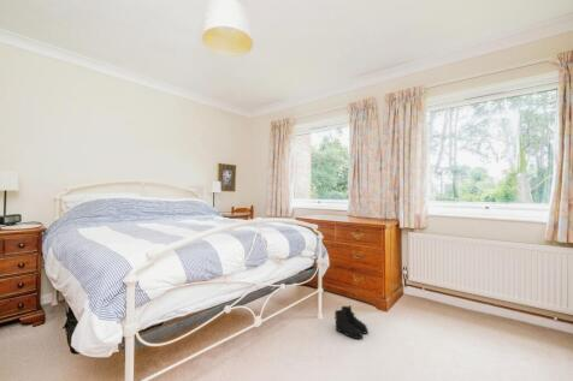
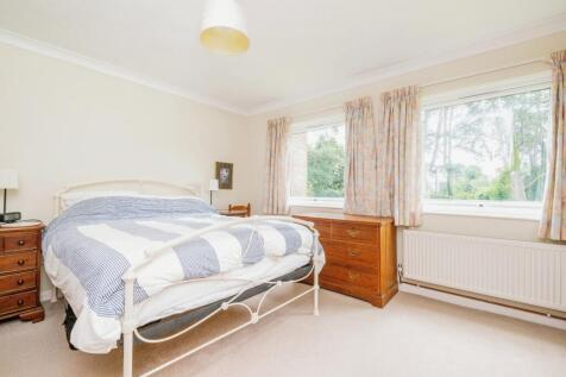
- boots (350, 320)
